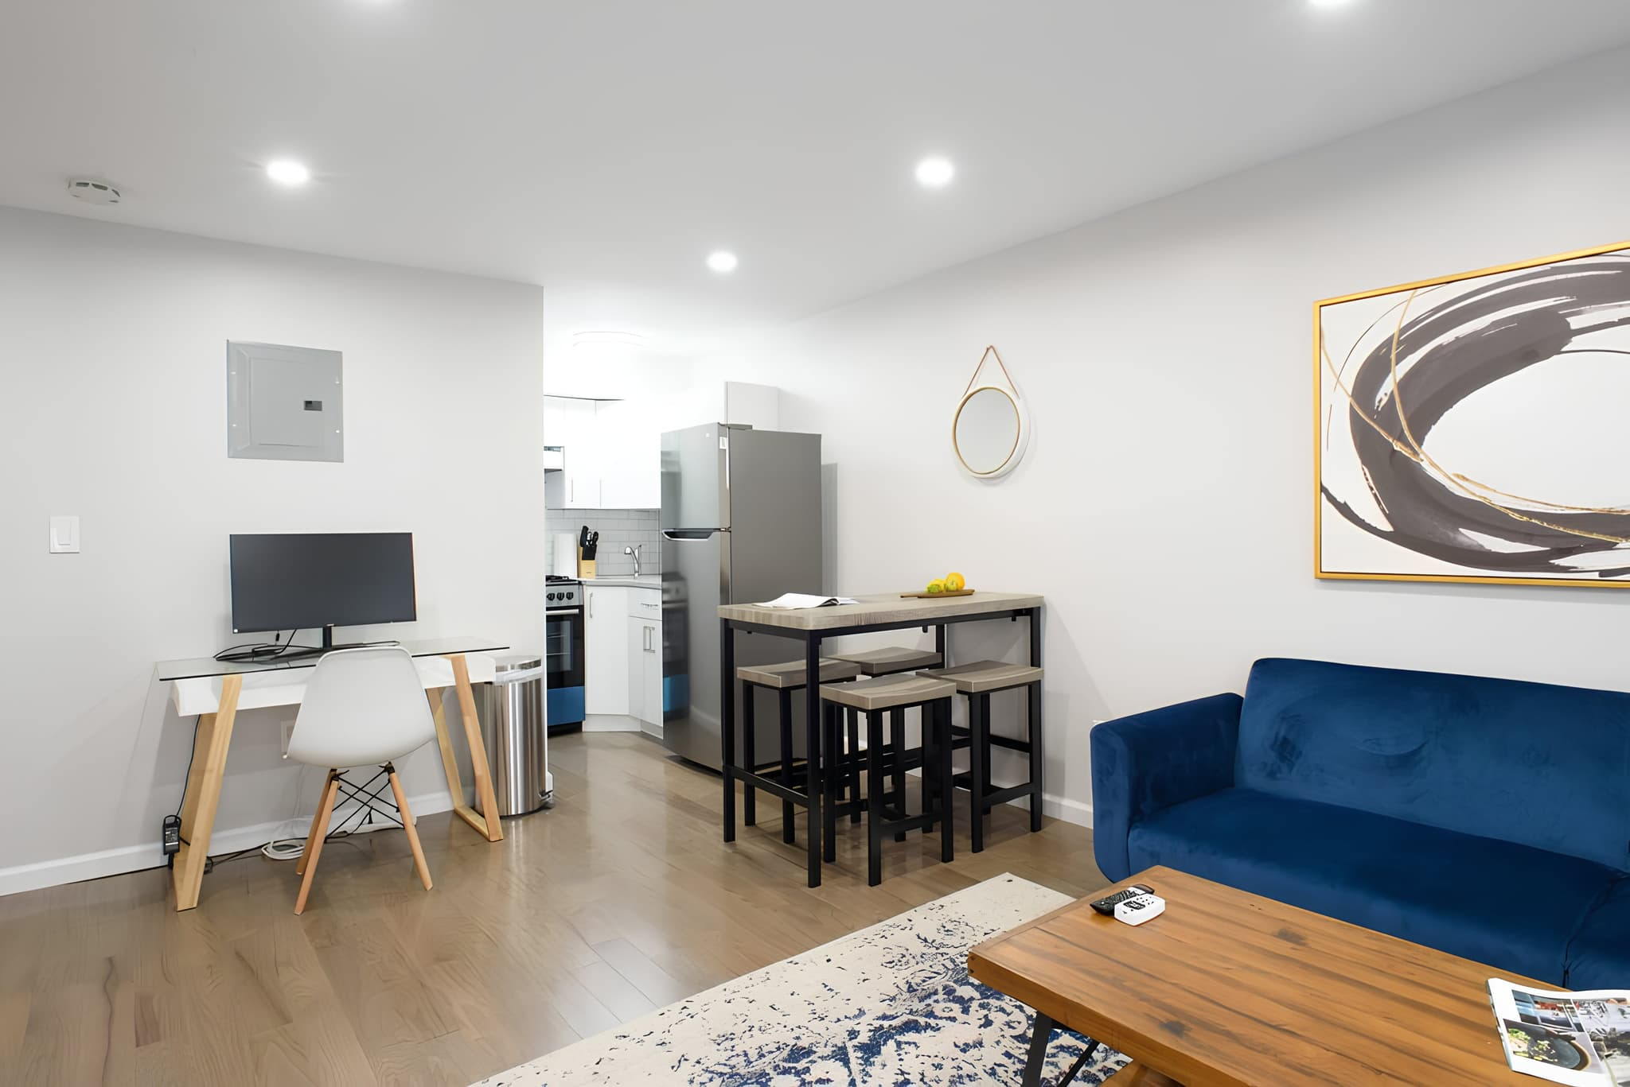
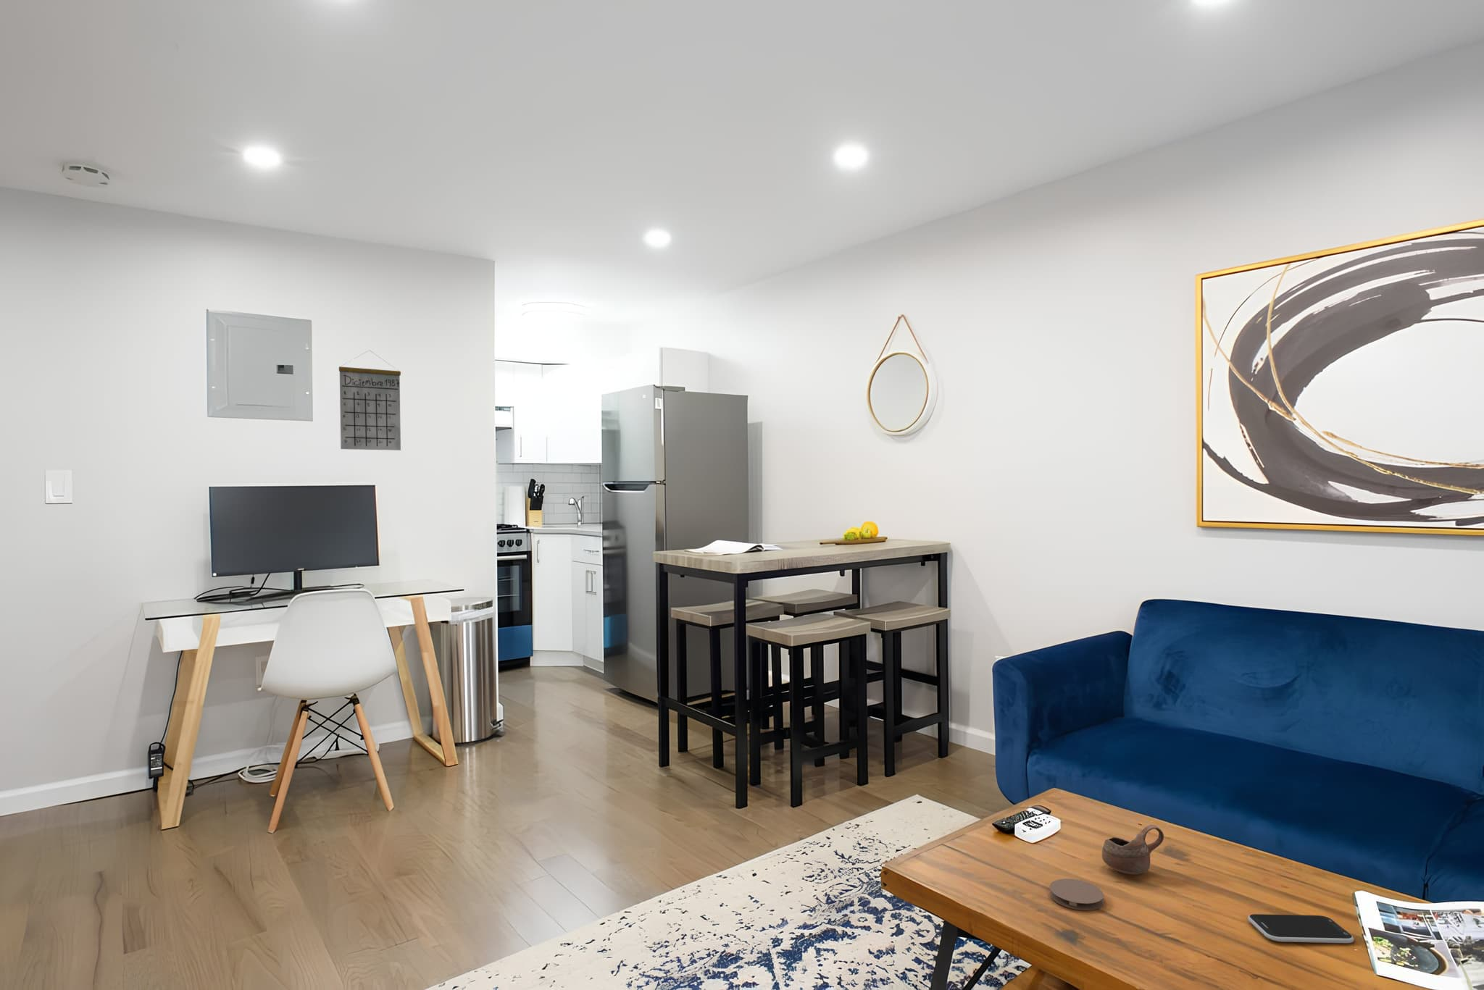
+ calendar (370, 400)
+ smartphone (1299, 928)
+ cup (1133, 850)
+ coaster (1076, 894)
